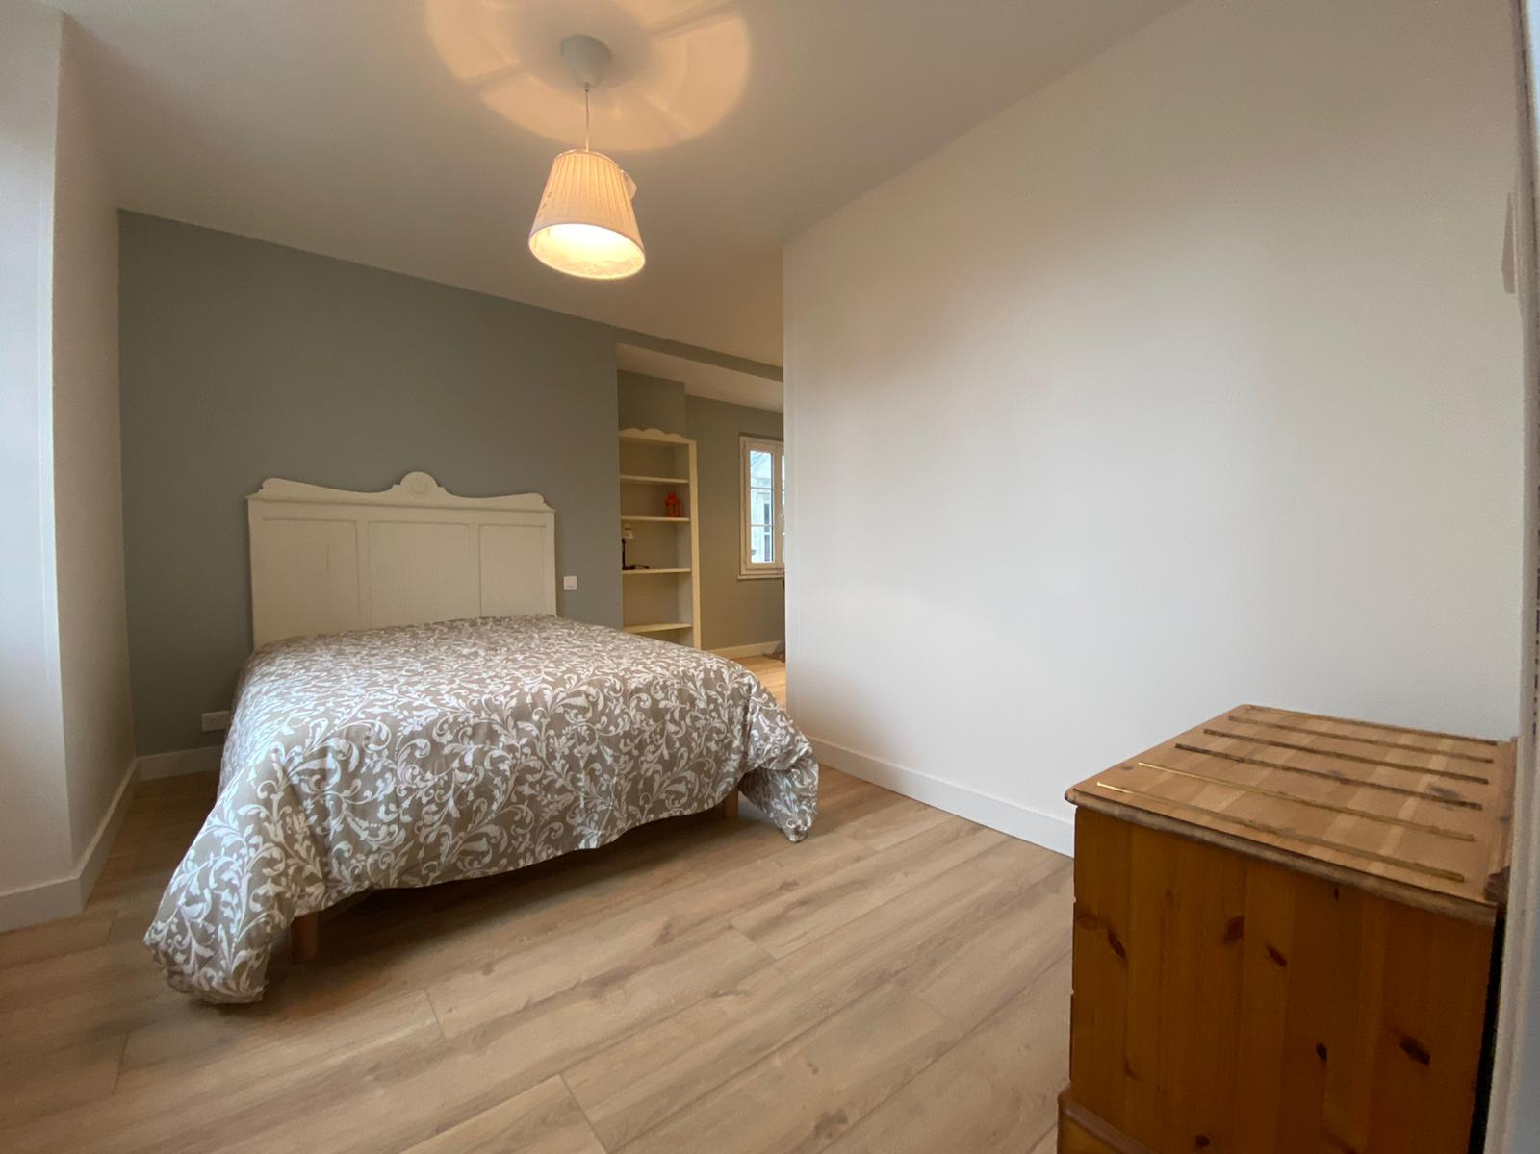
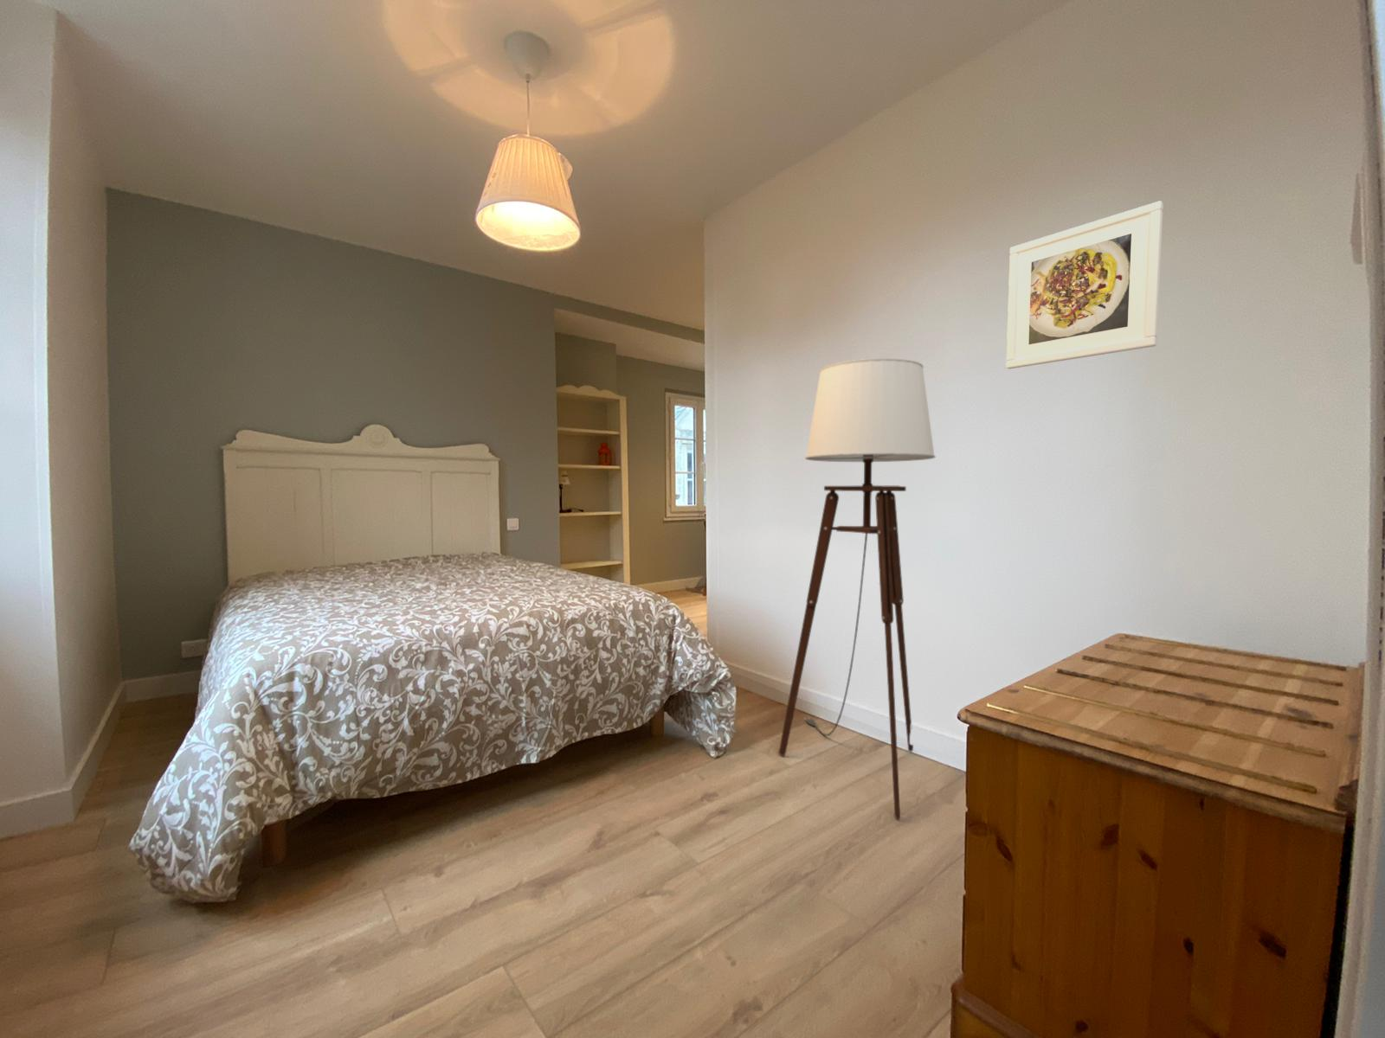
+ floor lamp (862, 571)
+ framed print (1076, 292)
